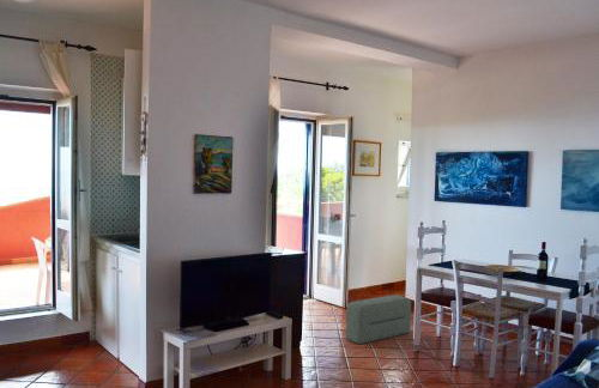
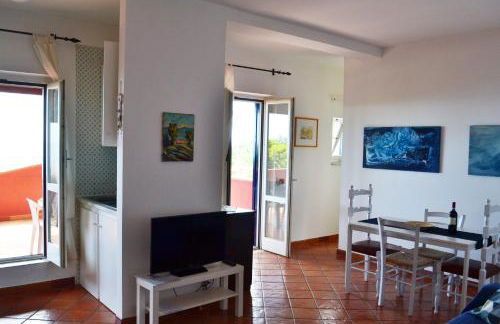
- pouf (379, 317)
